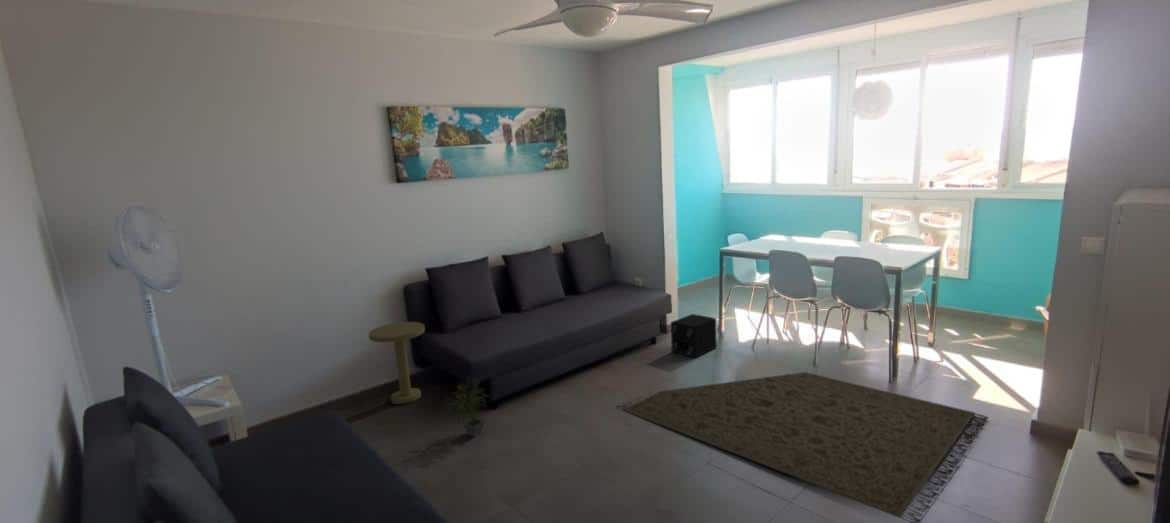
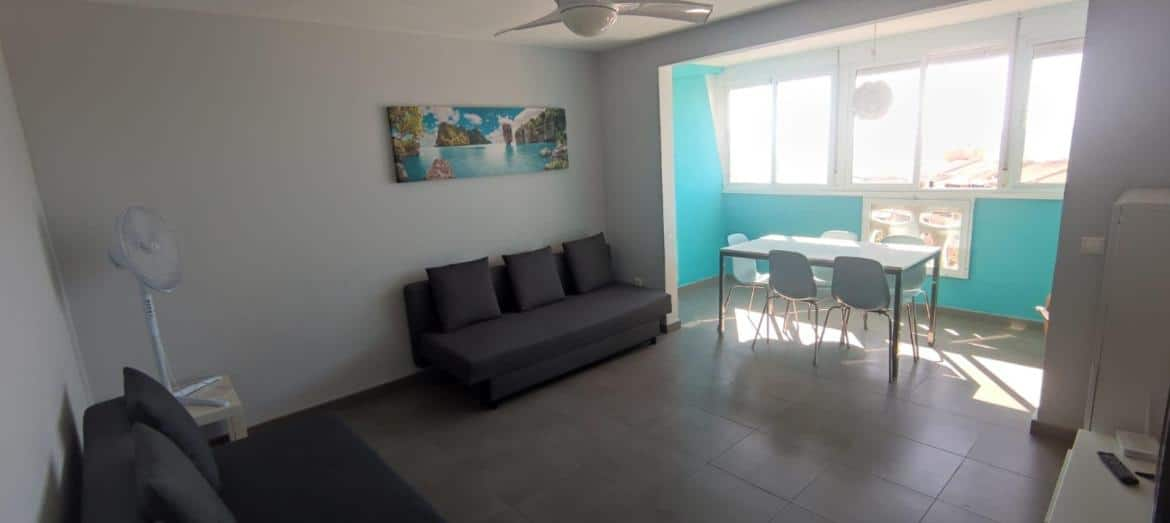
- side table (401, 364)
- potted plant (467, 408)
- speaker (692, 335)
- rug (790, 411)
